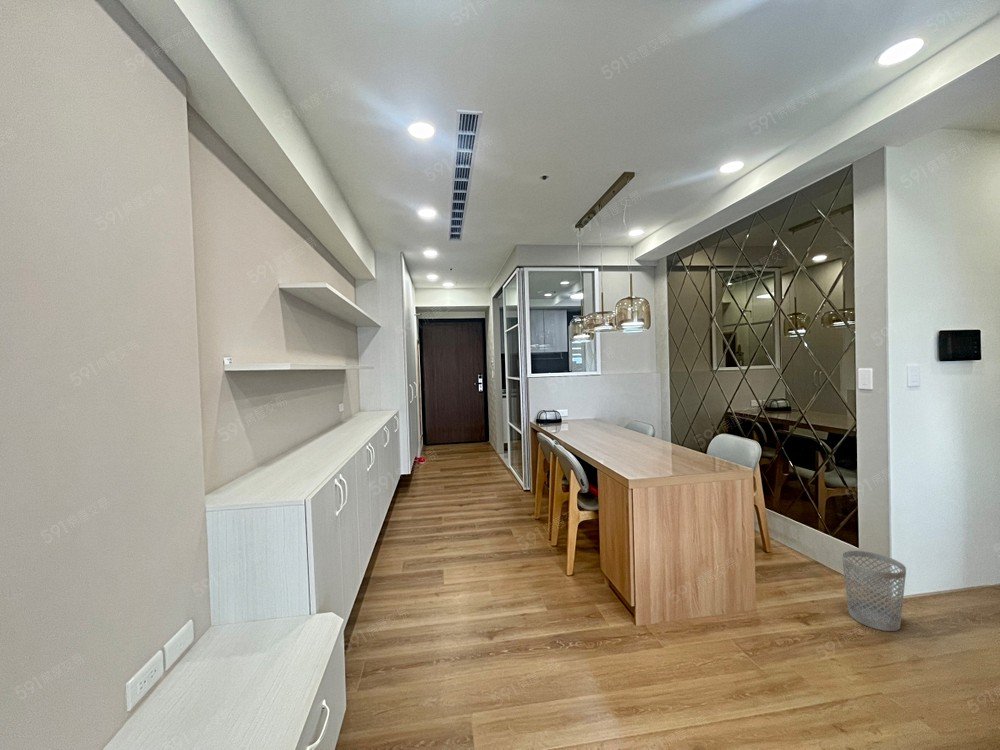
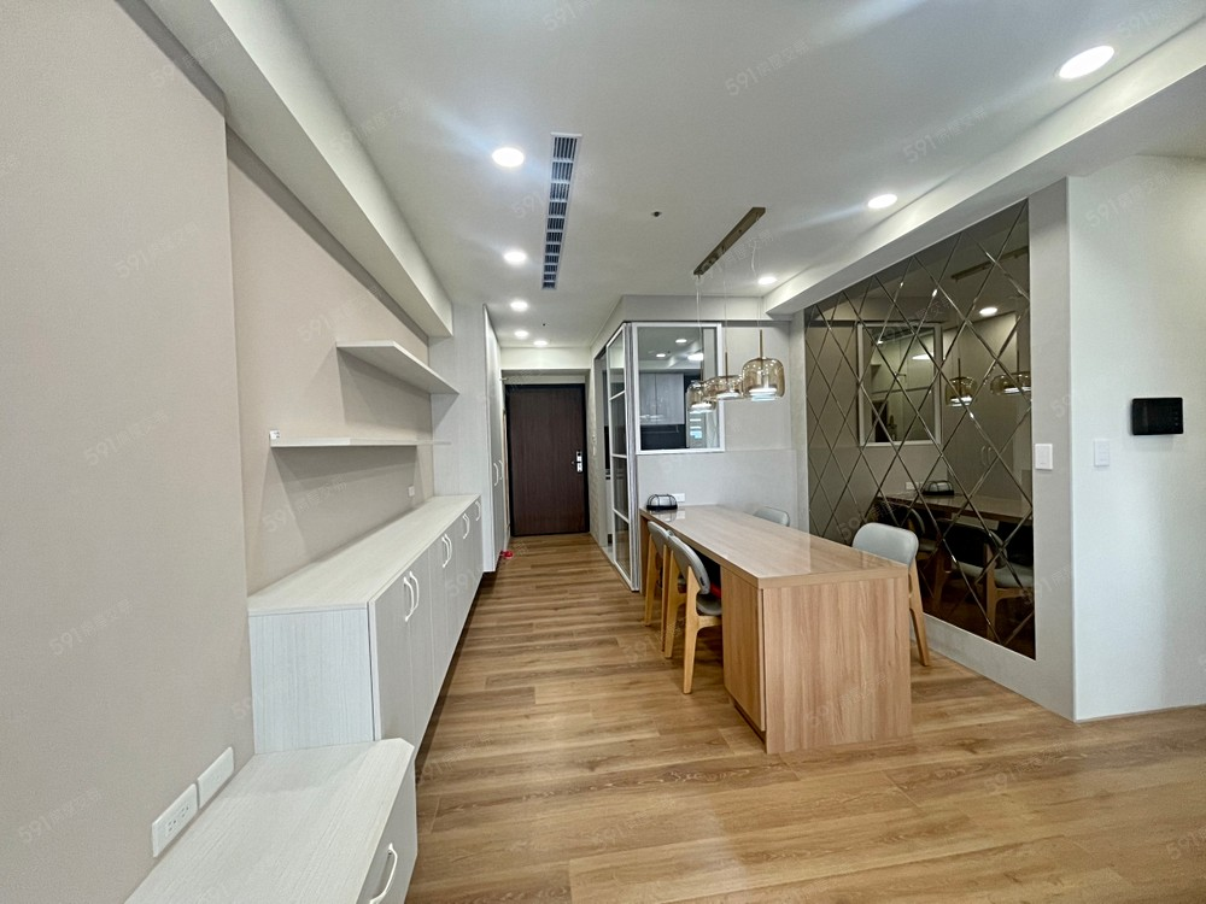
- wastebasket (873, 590)
